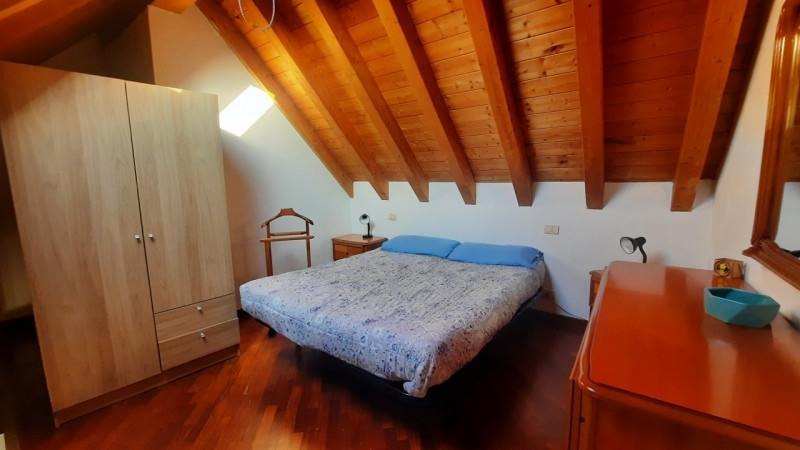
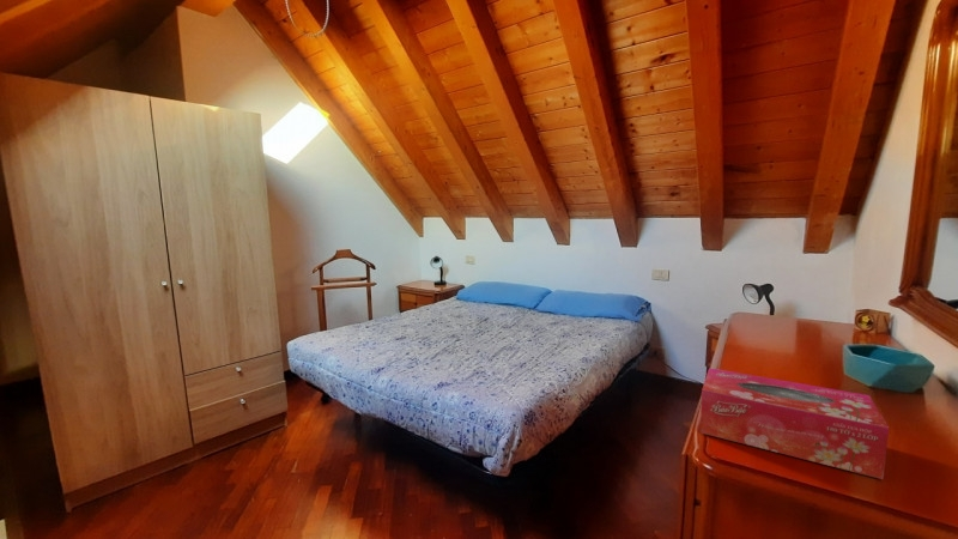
+ tissue box (781, 414)
